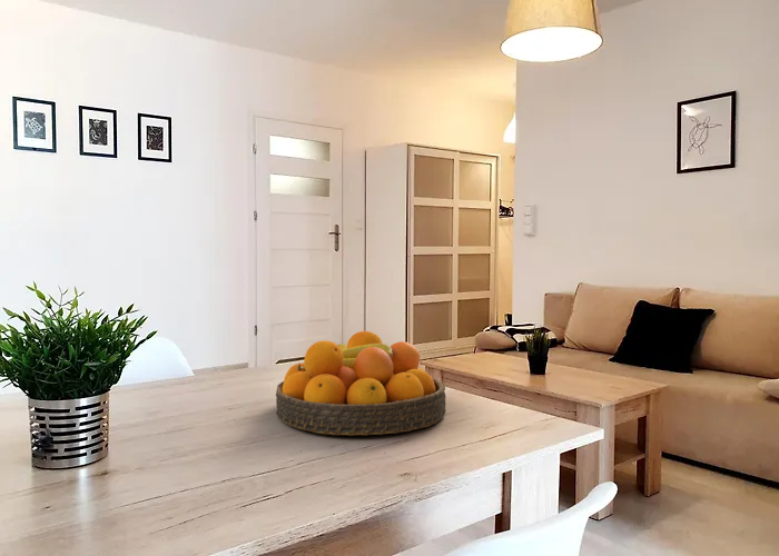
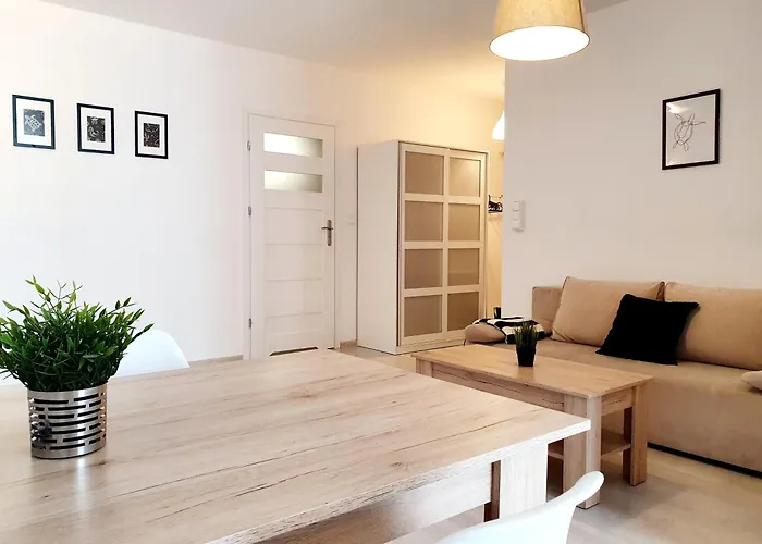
- fruit bowl (361, 374)
